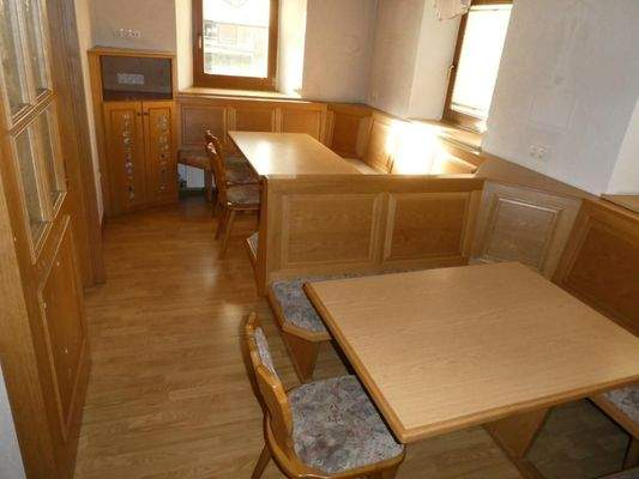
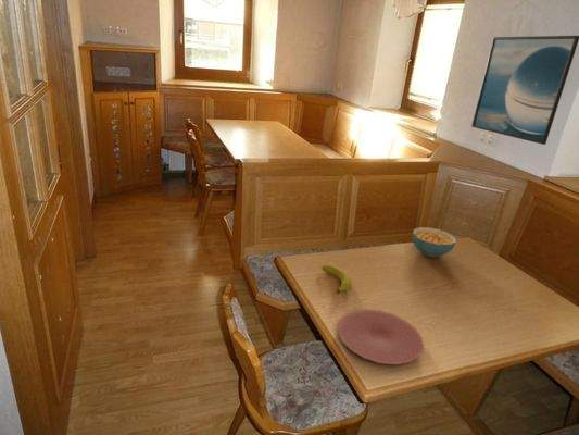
+ cereal bowl (431, 245)
+ fruit (336, 276)
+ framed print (517, 87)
+ plate (379, 337)
